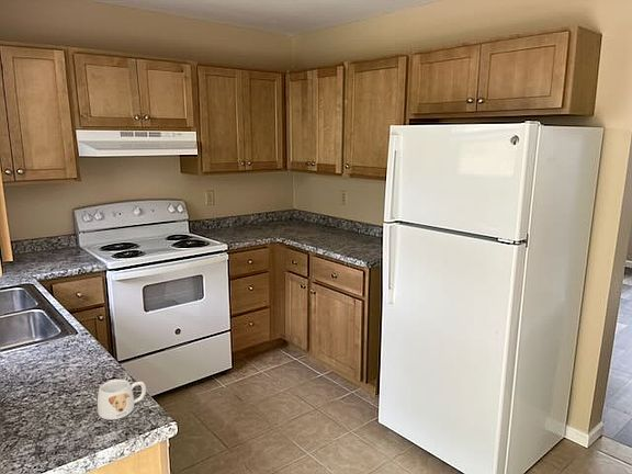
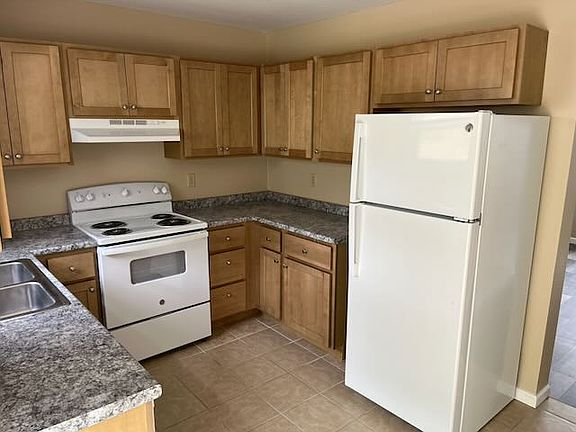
- mug (122, 397)
